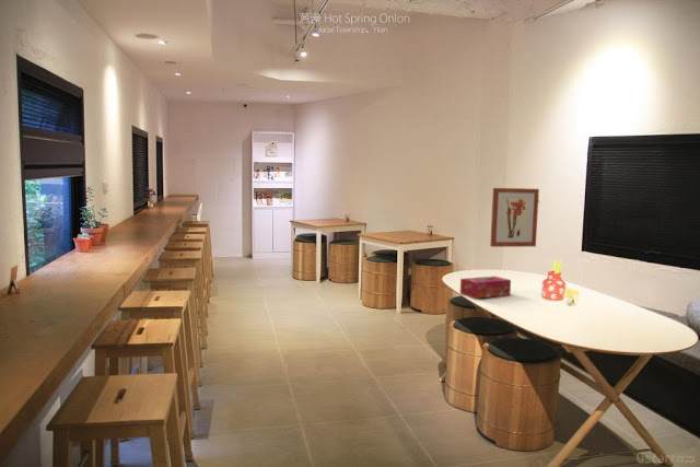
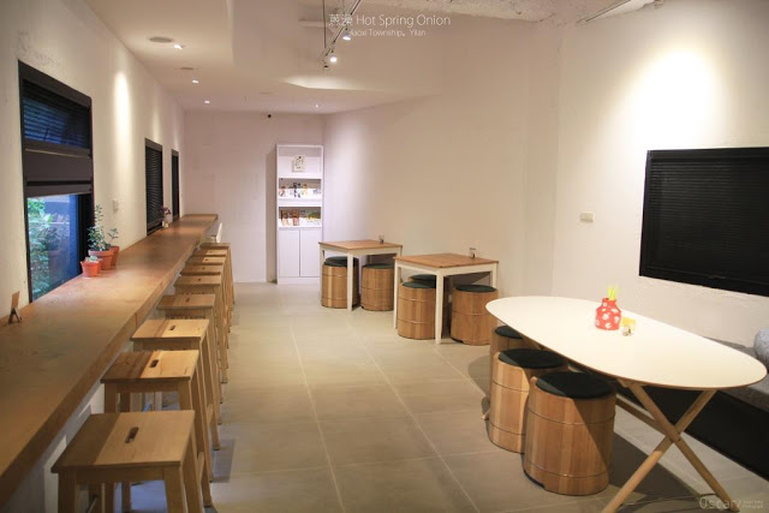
- wall art (514, 217)
- tissue box (485, 287)
